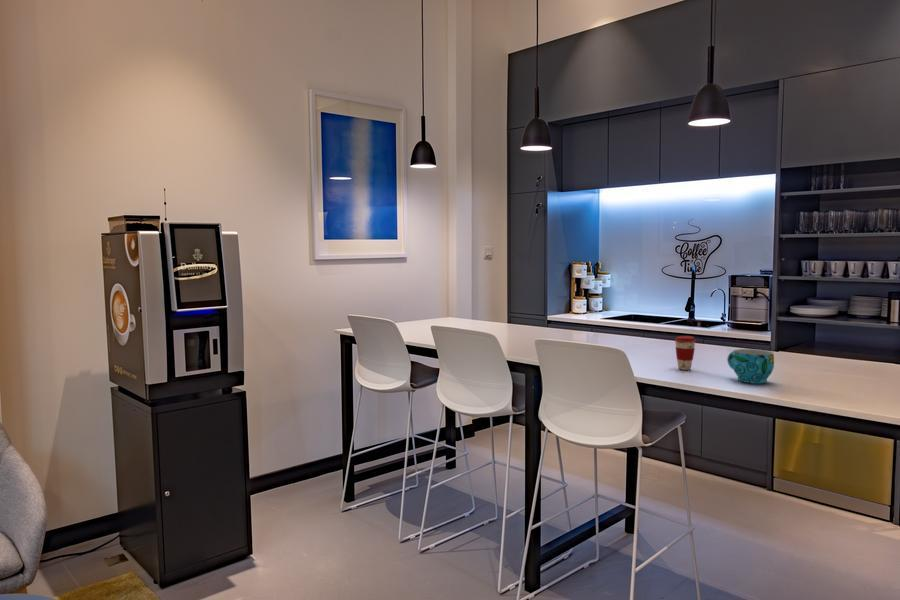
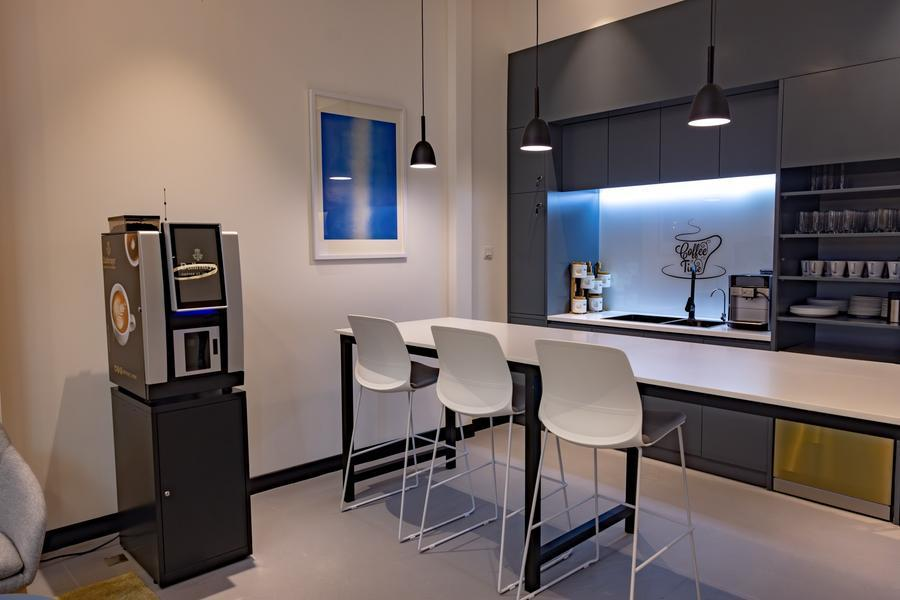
- coffee cup (684, 352)
- cup (749, 366)
